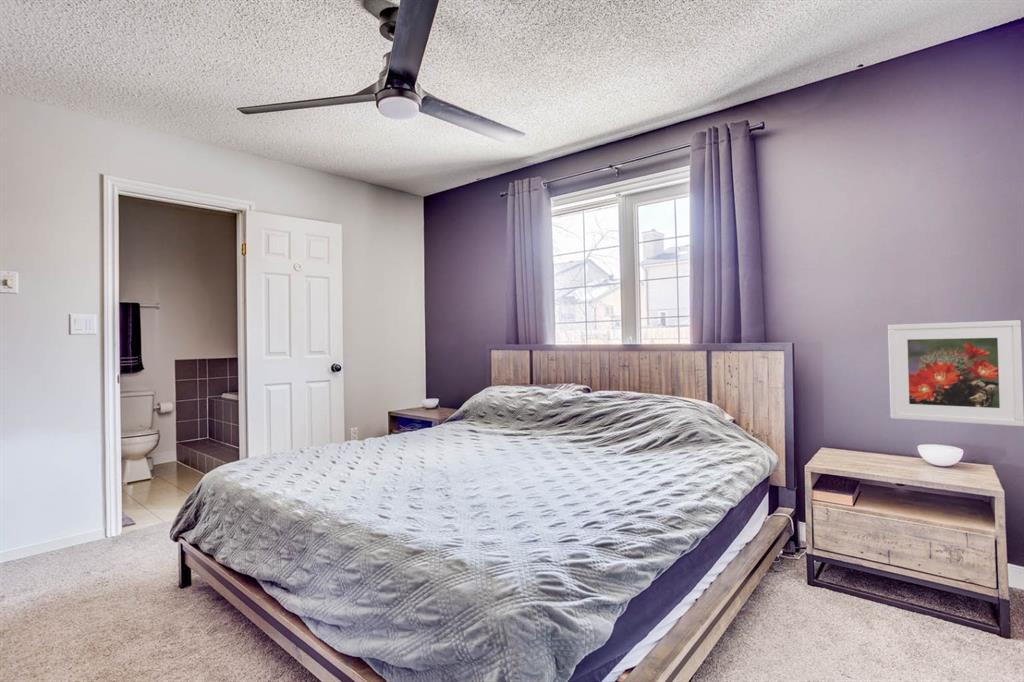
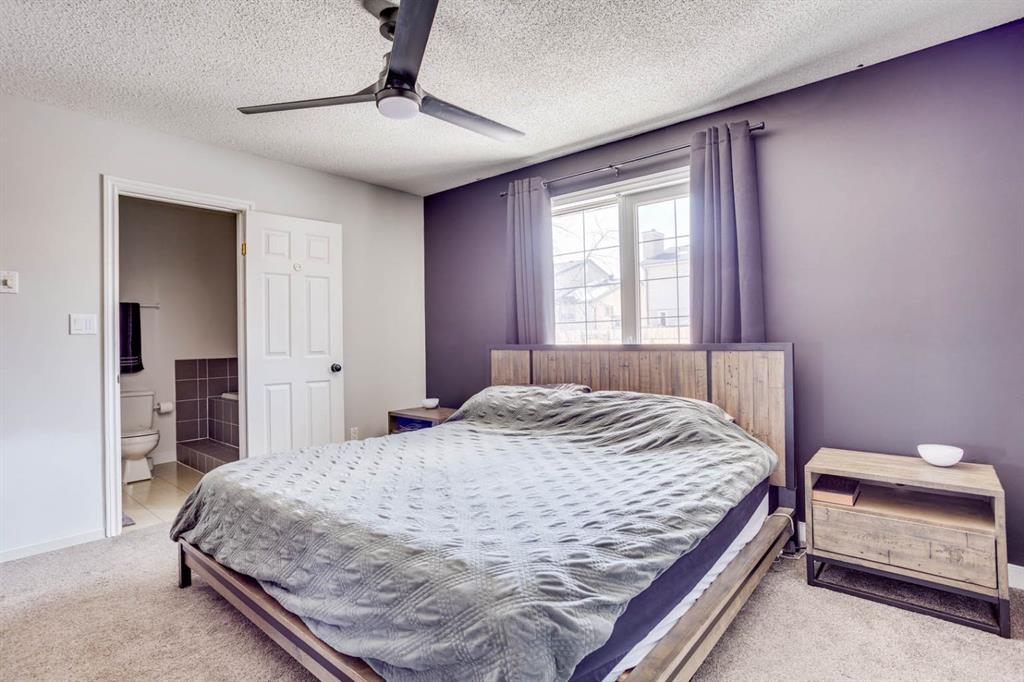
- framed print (951, 372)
